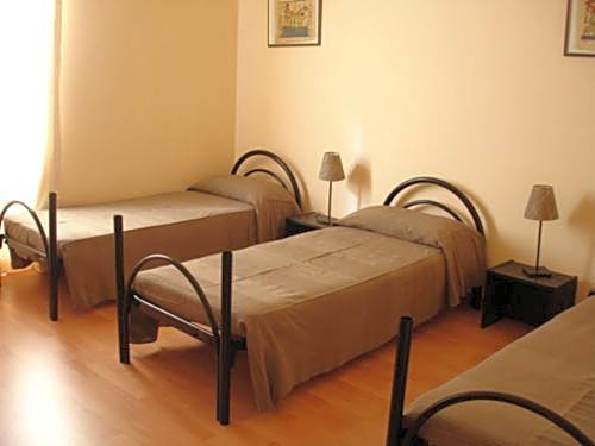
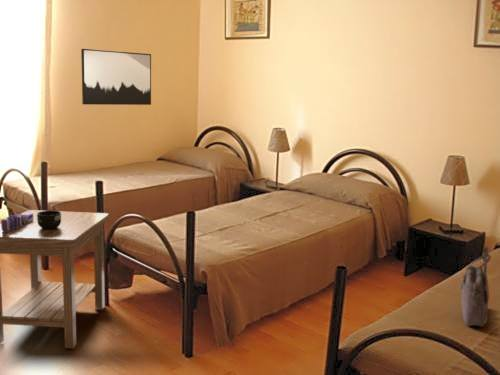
+ wall art (118, 78)
+ book (18, 219)
+ side table (50, 282)
+ mug (50, 219)
+ handbag (477, 281)
